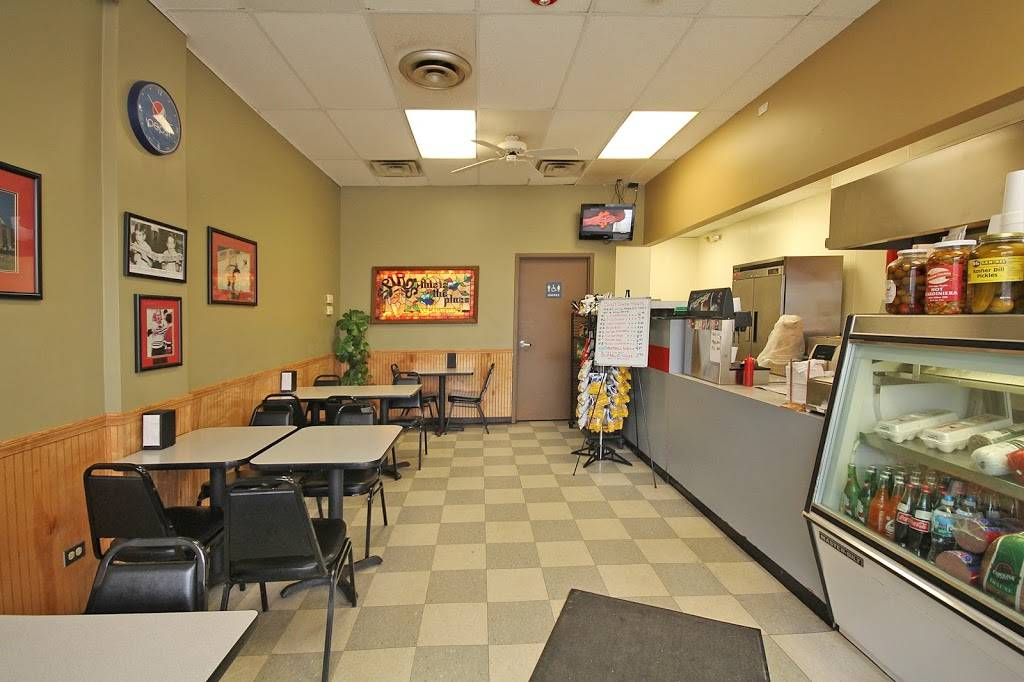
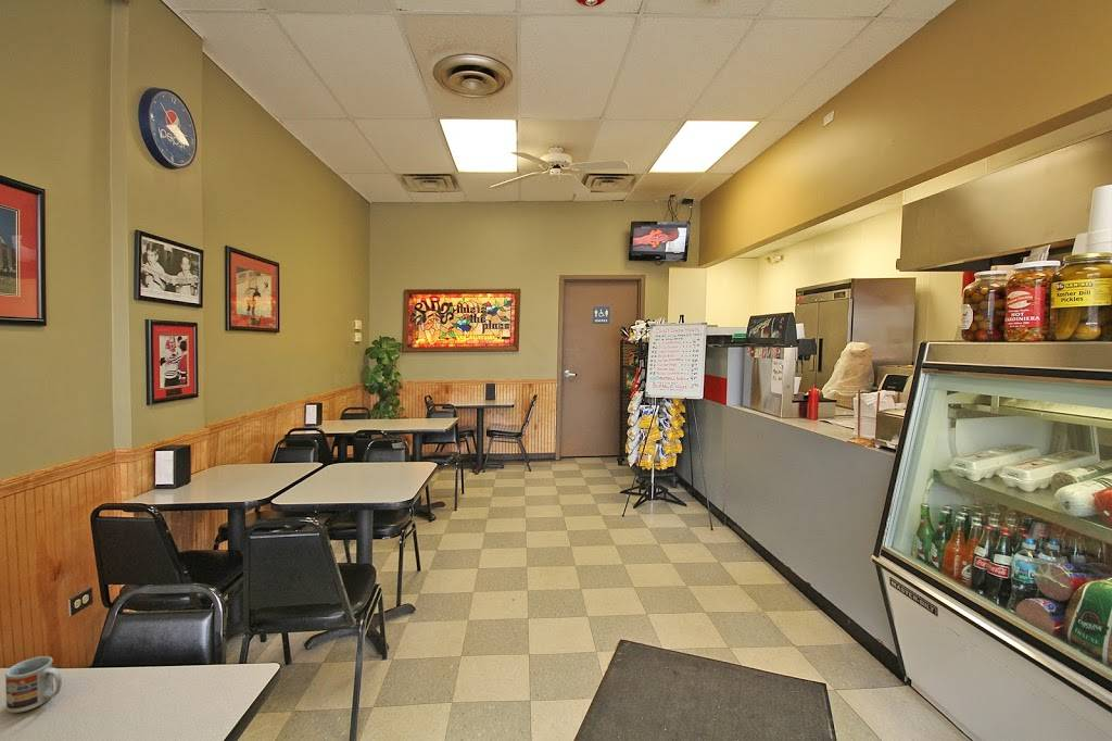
+ cup (37, 683)
